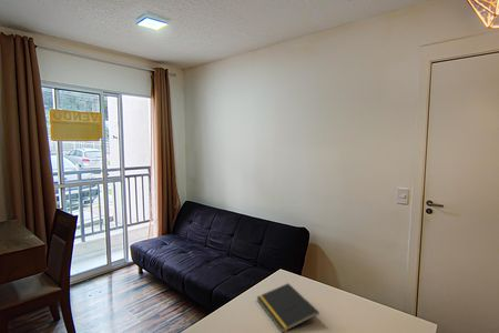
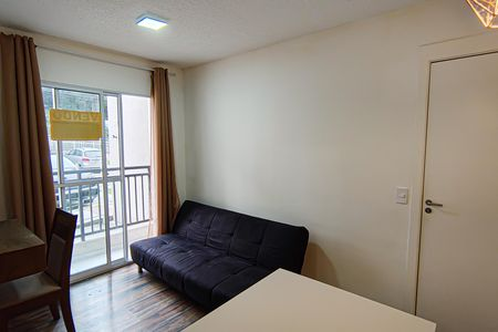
- notepad (285, 304)
